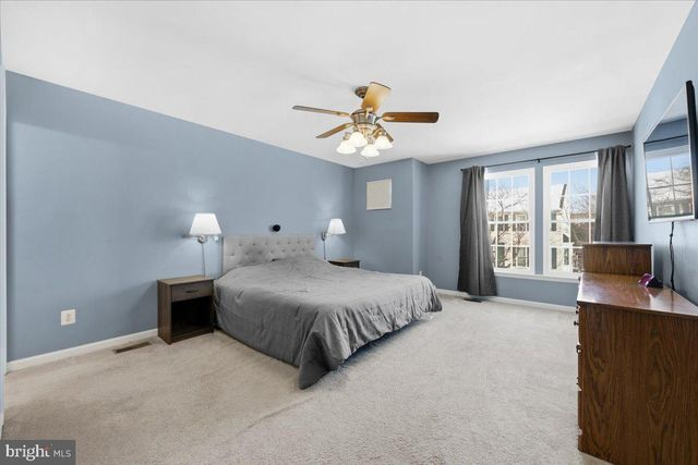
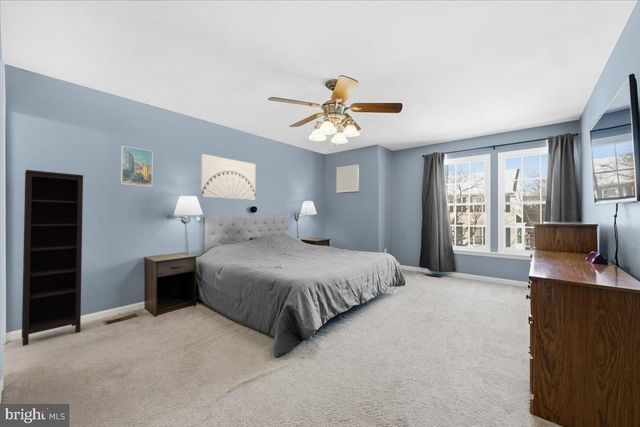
+ wall art (230, 179)
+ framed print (137, 166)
+ bookcase (53, 253)
